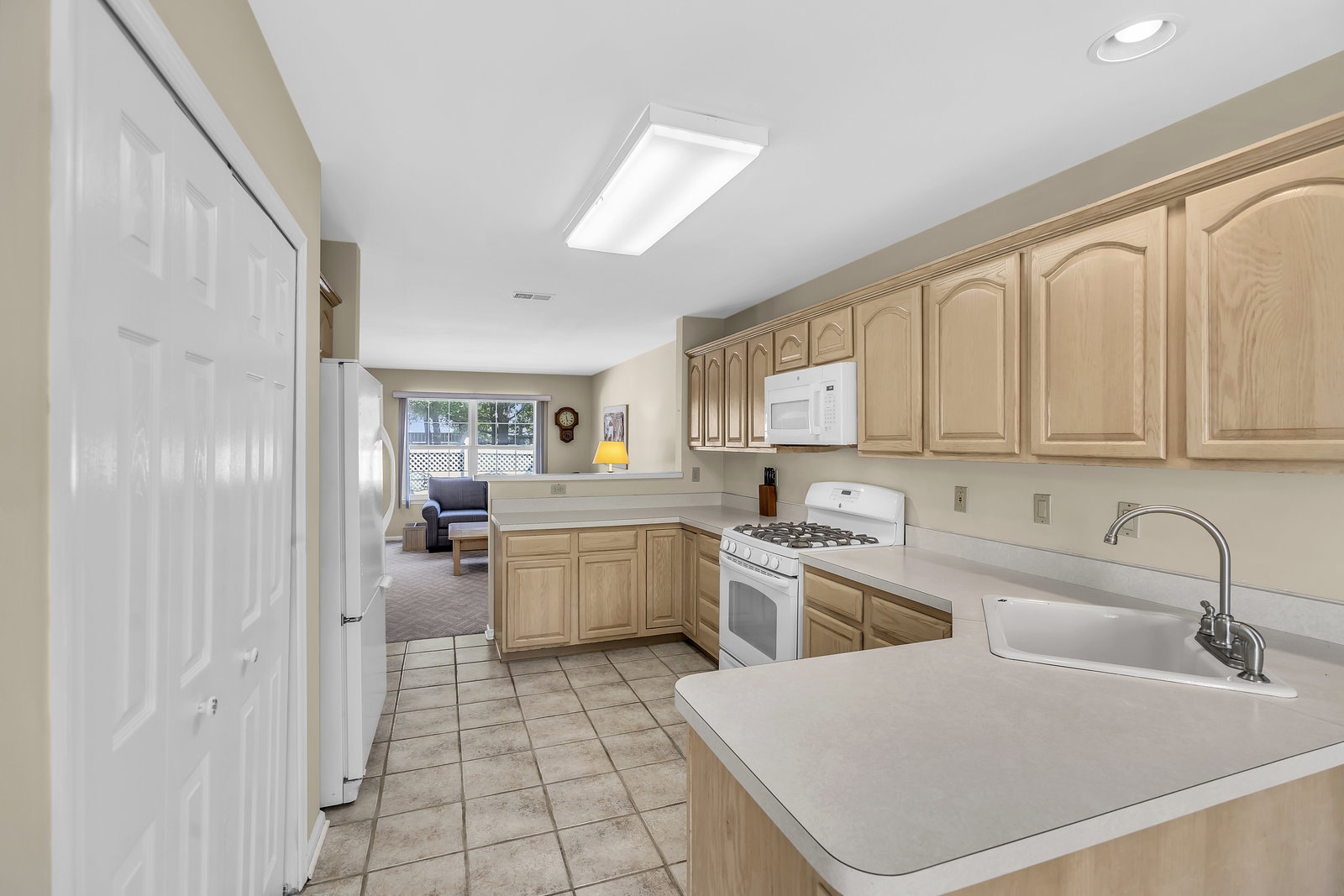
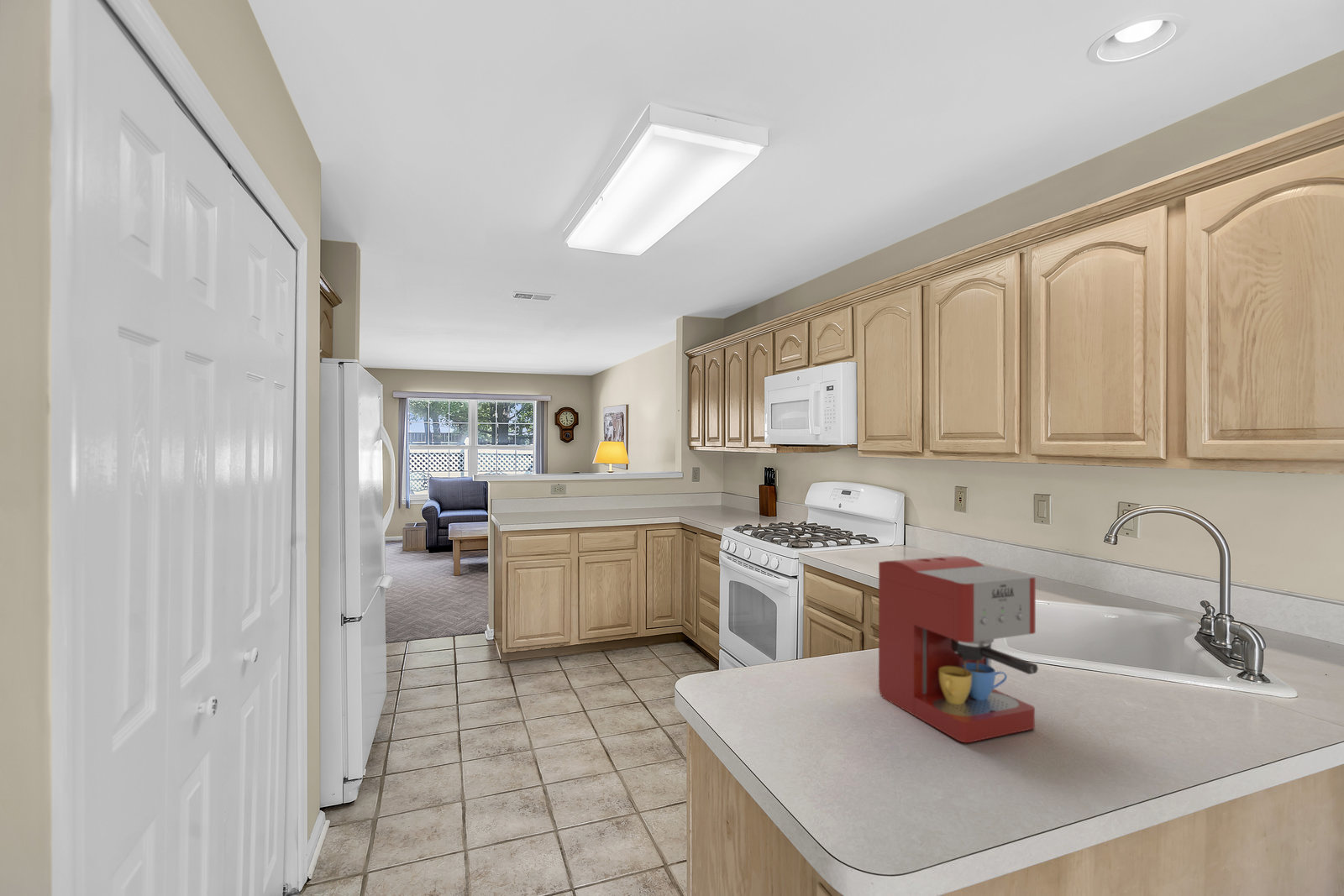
+ coffee maker (952, 637)
